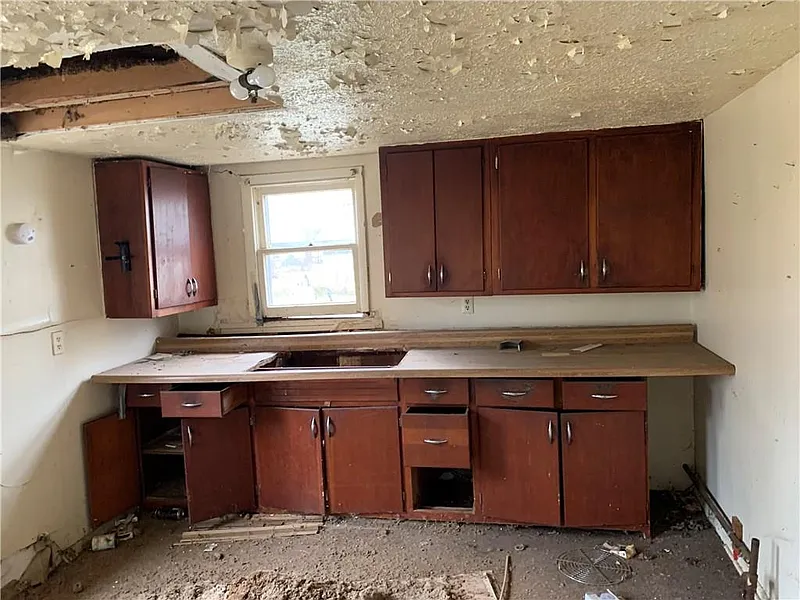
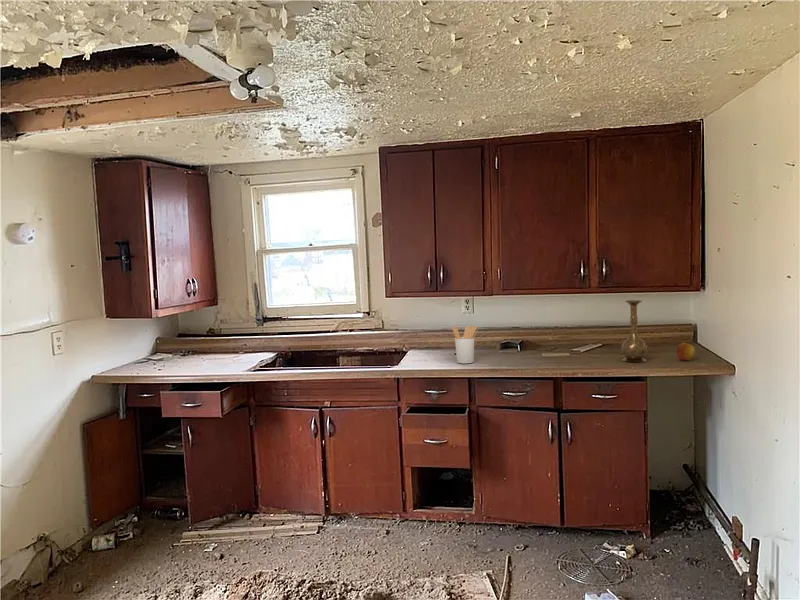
+ apple (685, 351)
+ vase (634, 330)
+ utensil holder (466, 343)
